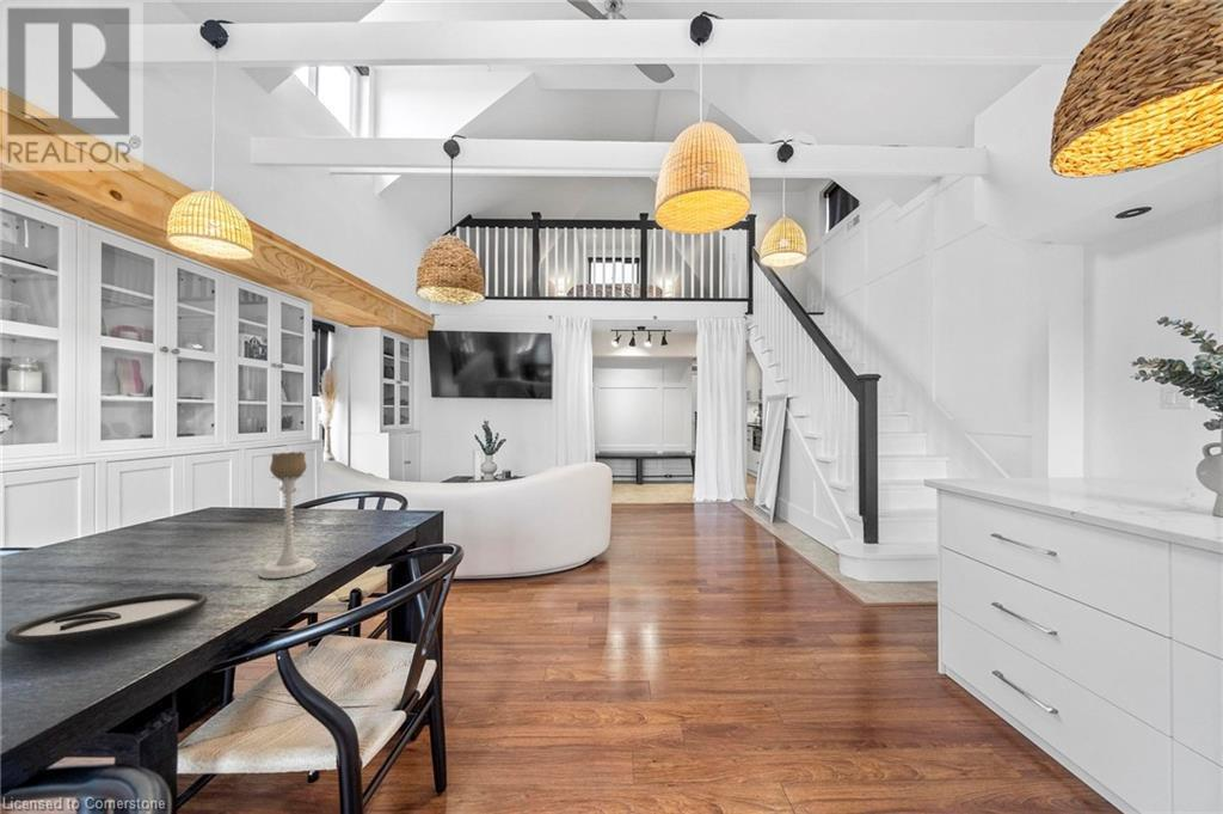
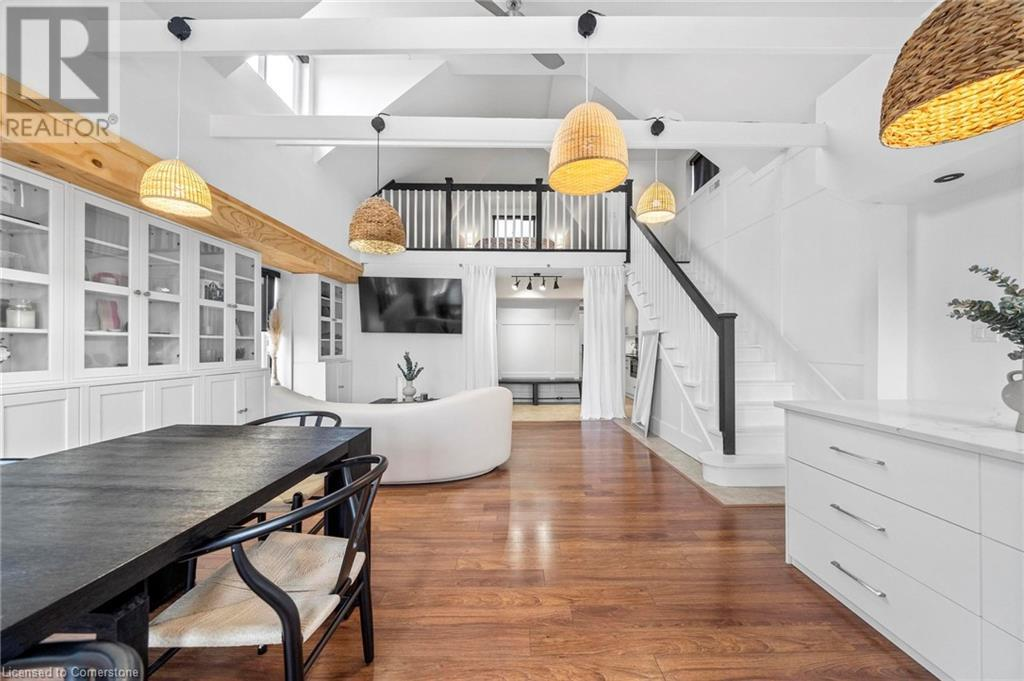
- plate (116, 614)
- candle holder (288, 512)
